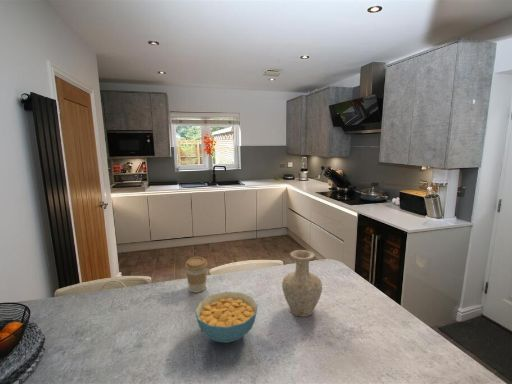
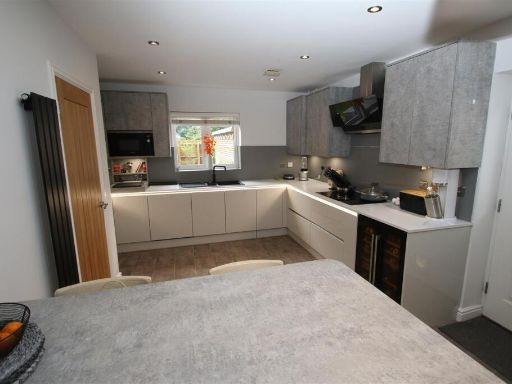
- coffee cup (196, 274)
- vase (301, 282)
- cereal bowl (227, 321)
